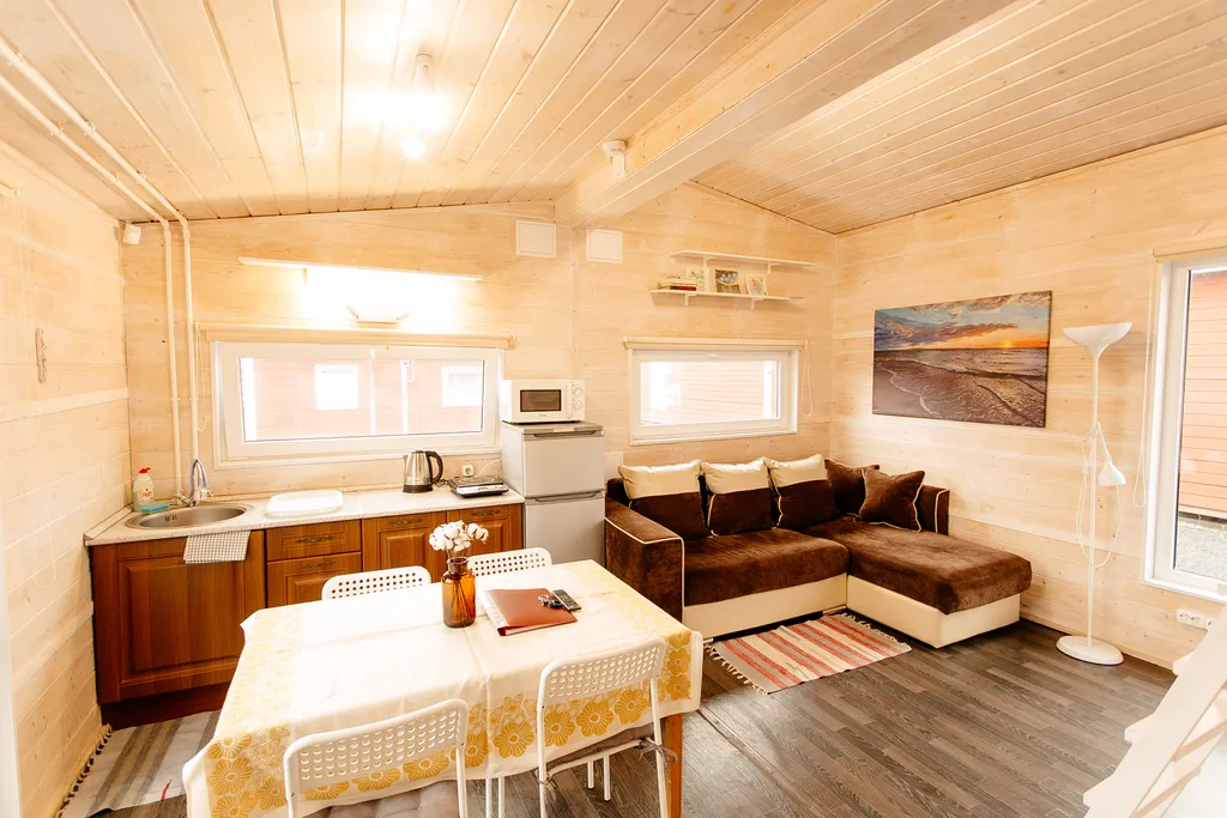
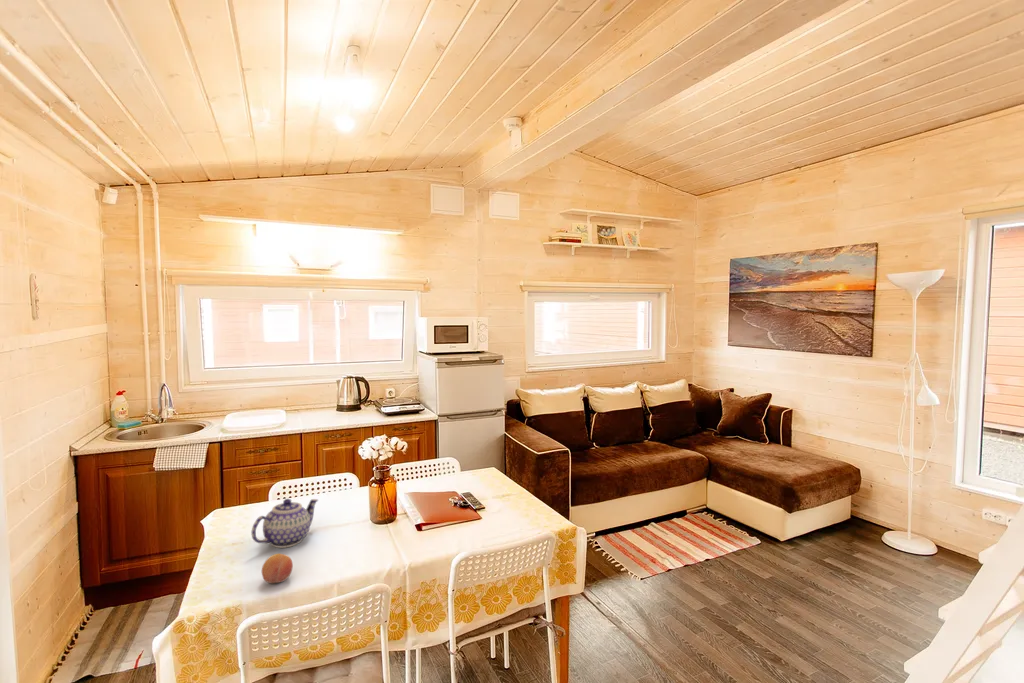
+ fruit (277, 568)
+ teapot (287, 520)
